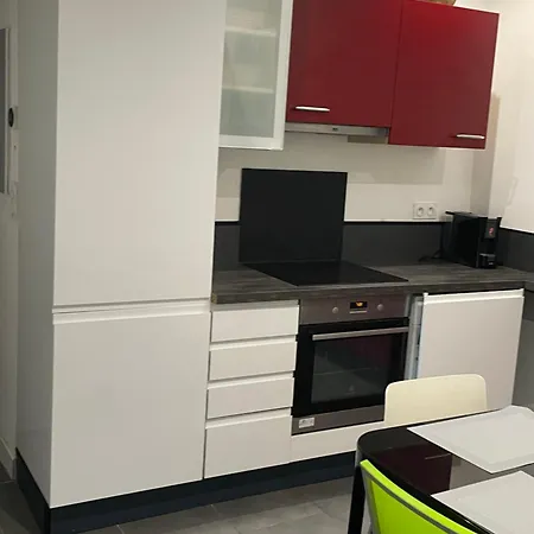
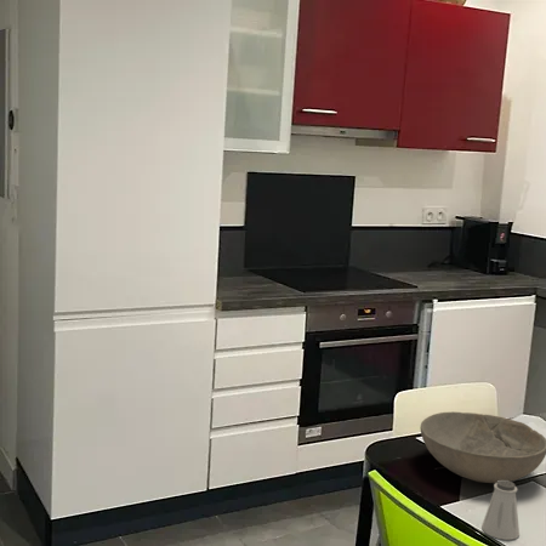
+ bowl (480, 450)
+ saltshaker (502, 507)
